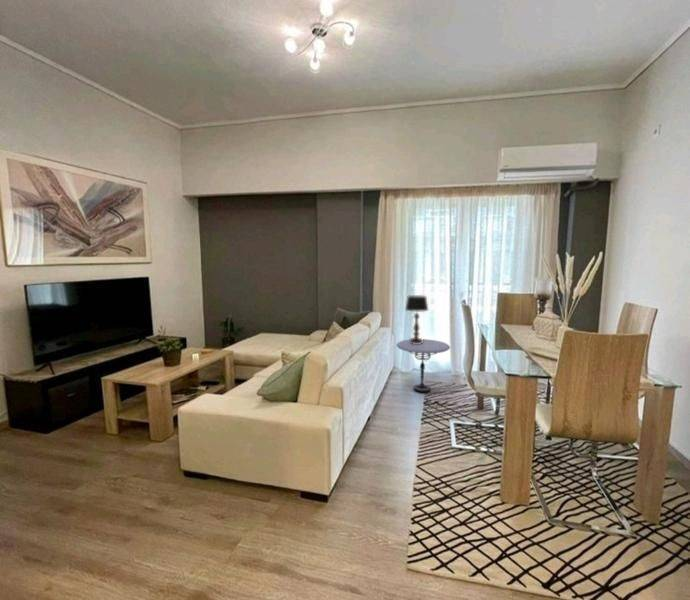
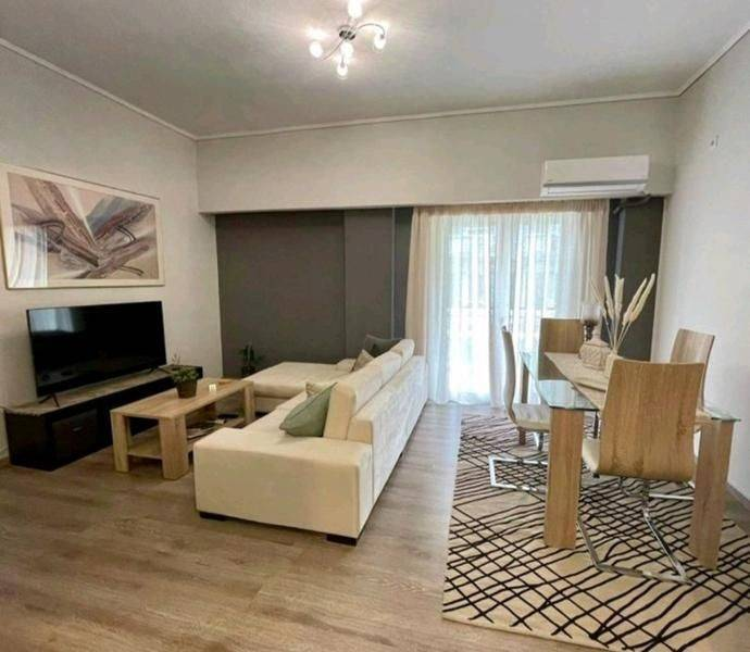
- table lamp (416, 319)
- side table (422, 367)
